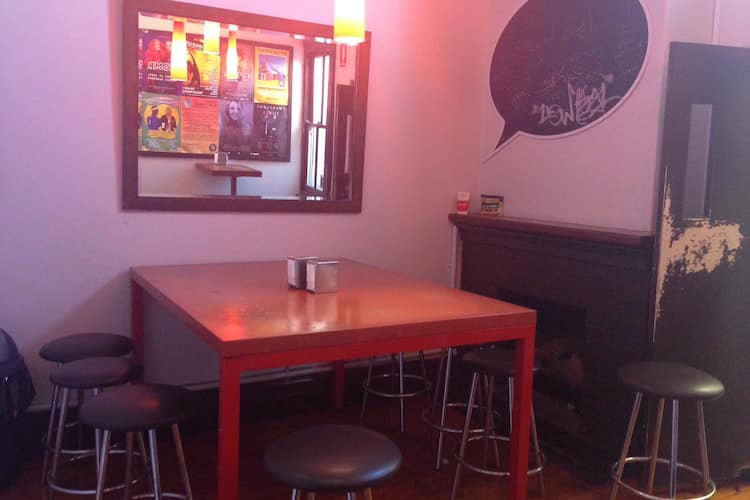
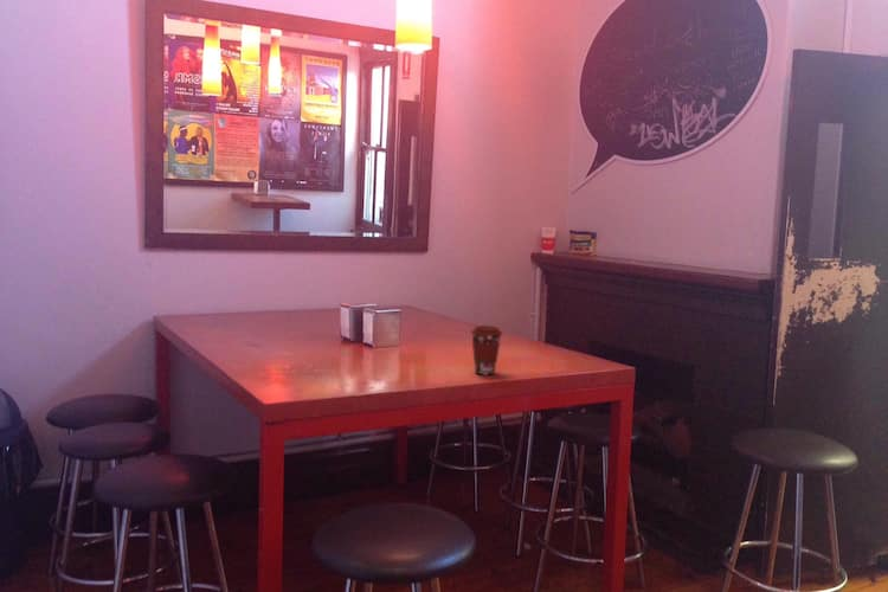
+ coffee cup (485, 349)
